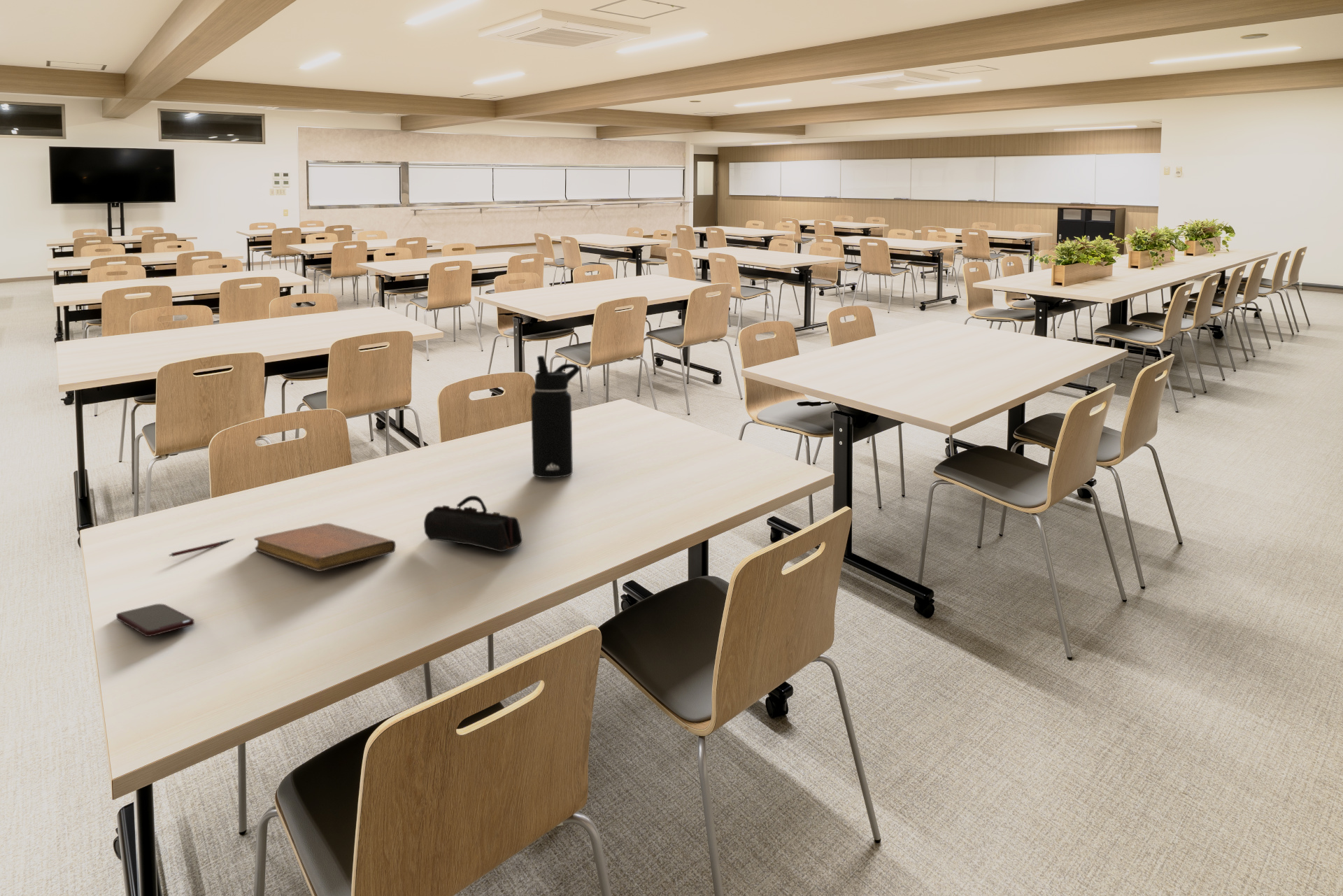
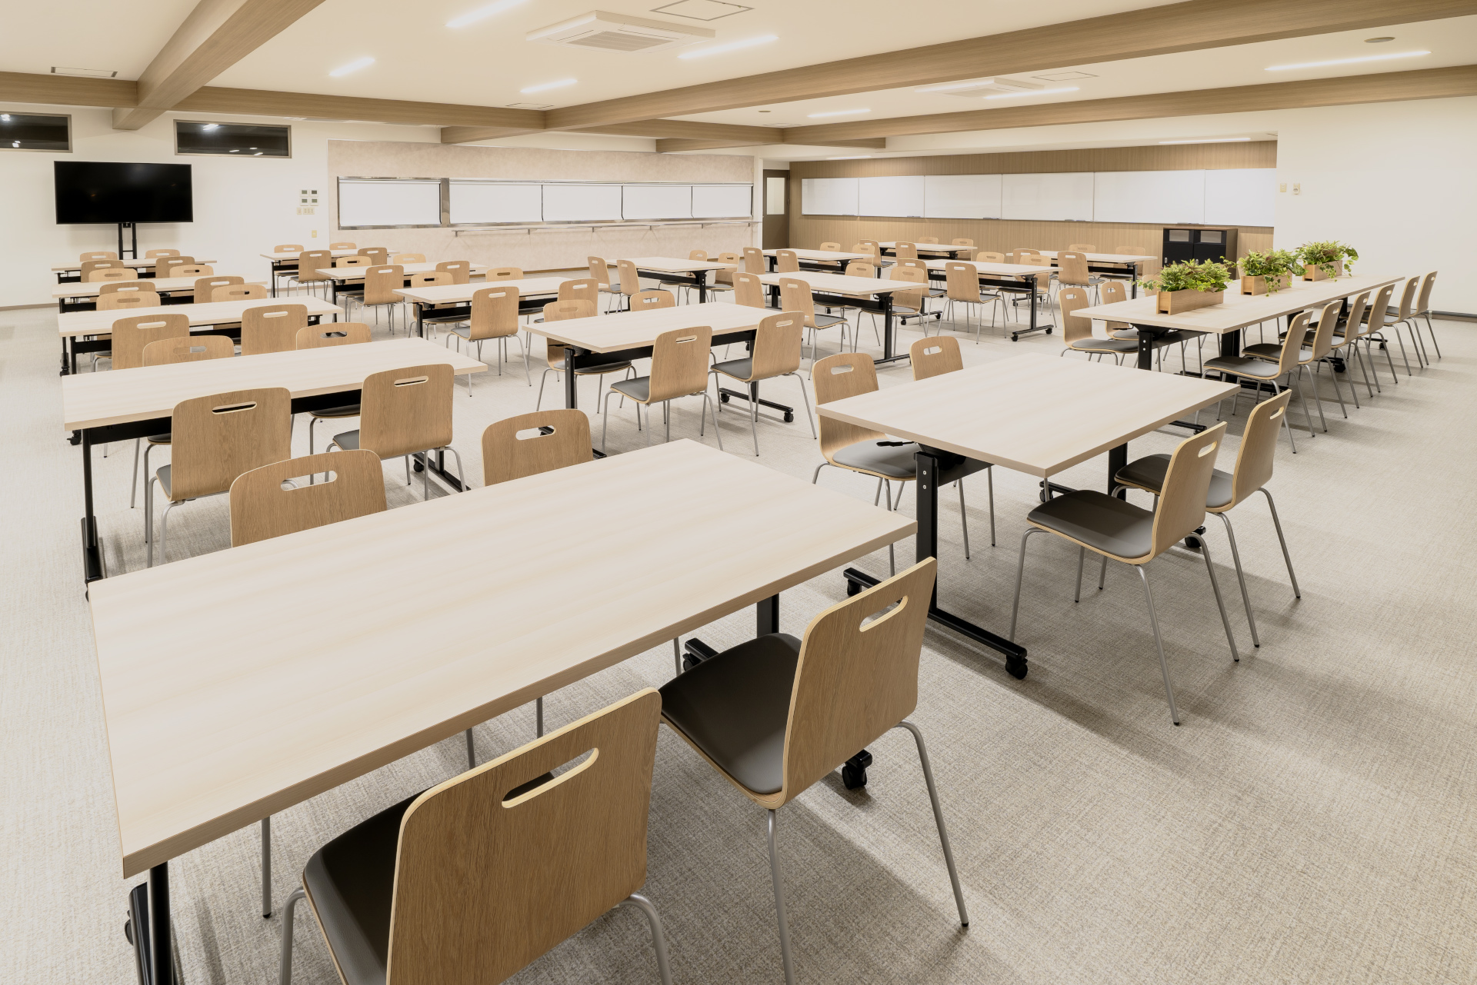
- notebook (324, 544)
- smartphone (155, 619)
- pen (207, 546)
- water bottle (555, 415)
- pencil case (471, 519)
